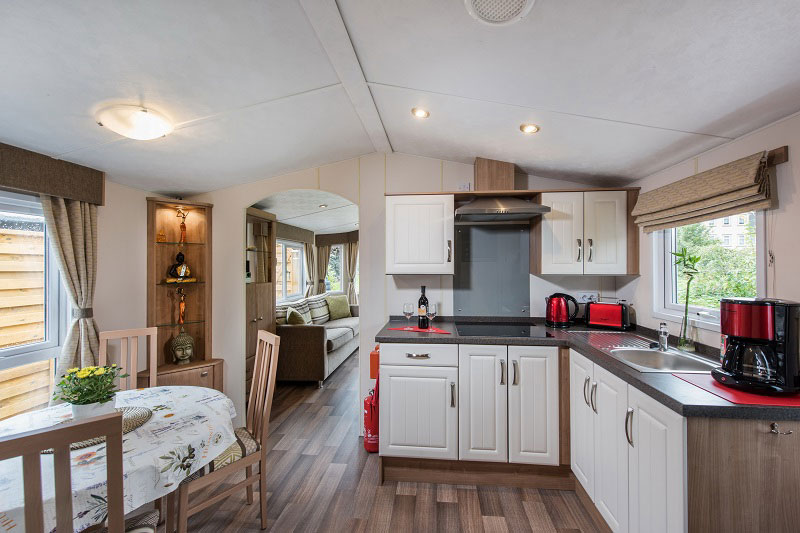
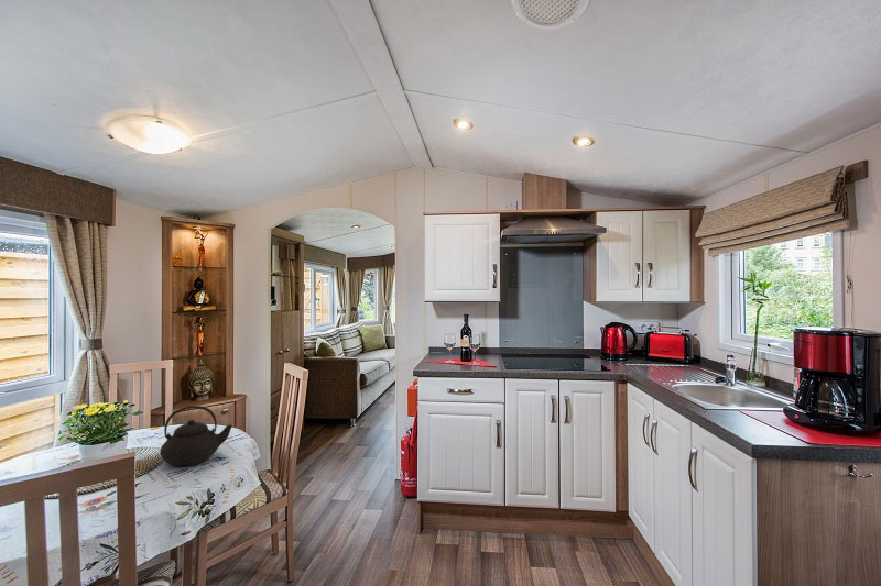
+ teapot (197, 432)
